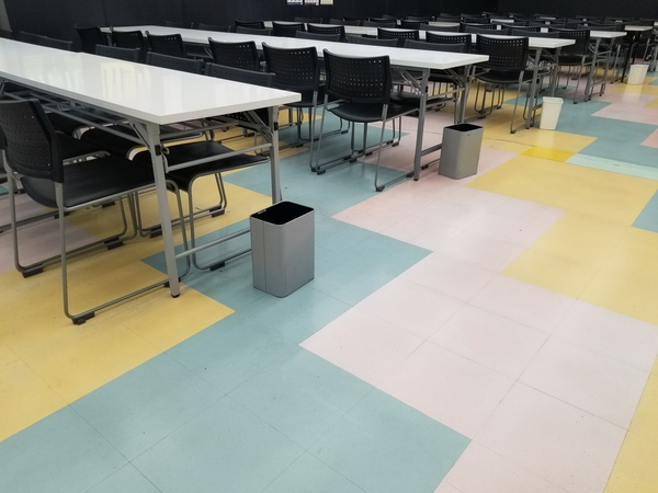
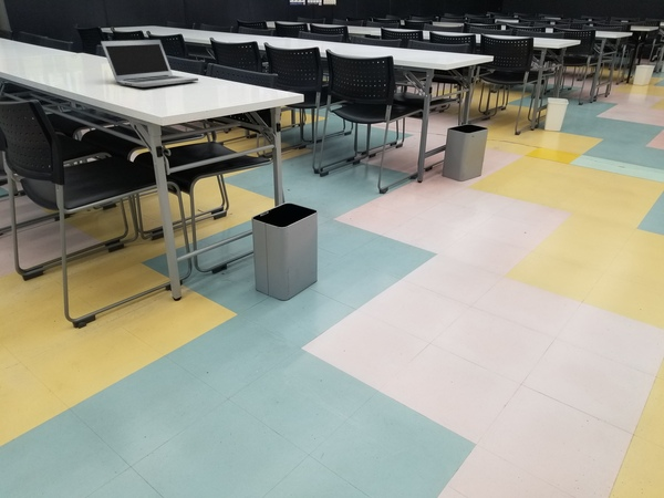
+ laptop (152, 62)
